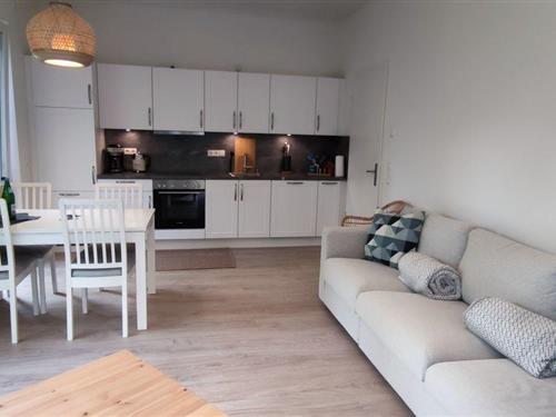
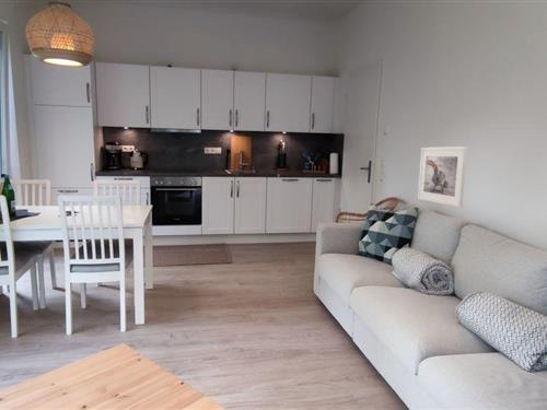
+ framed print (440, 175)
